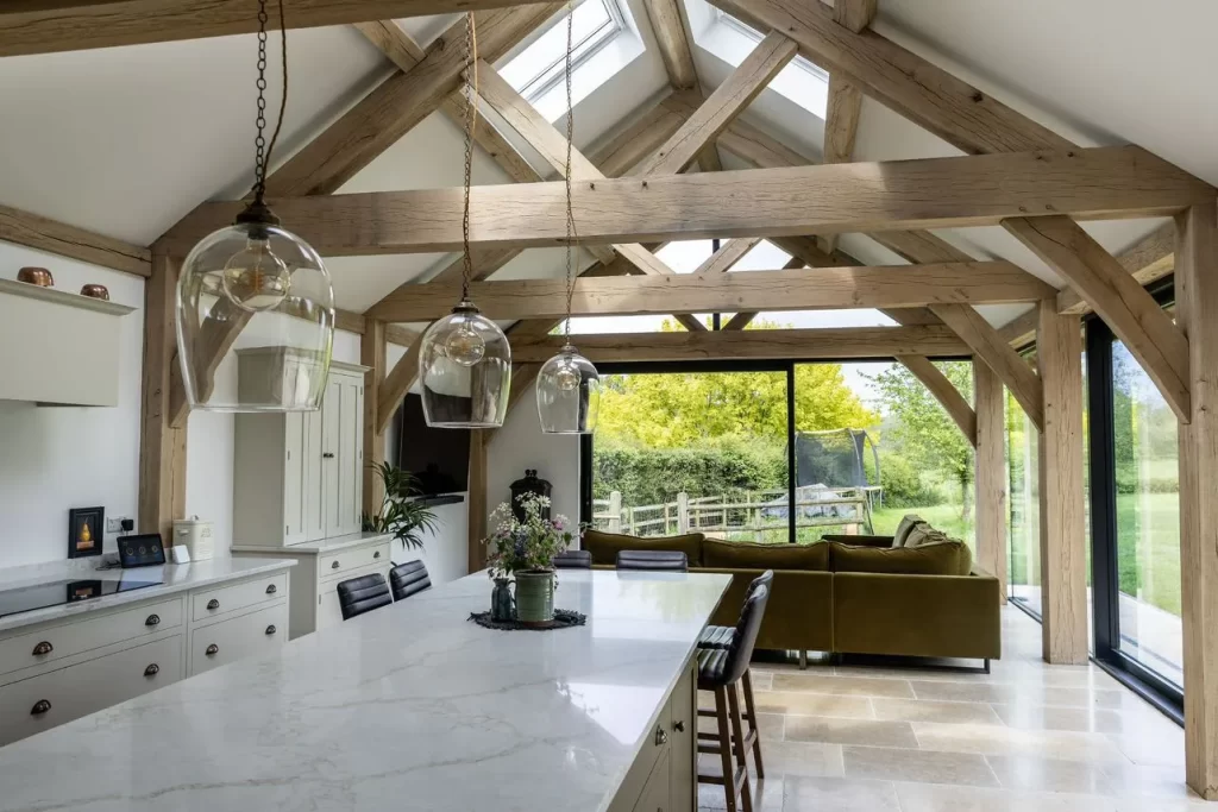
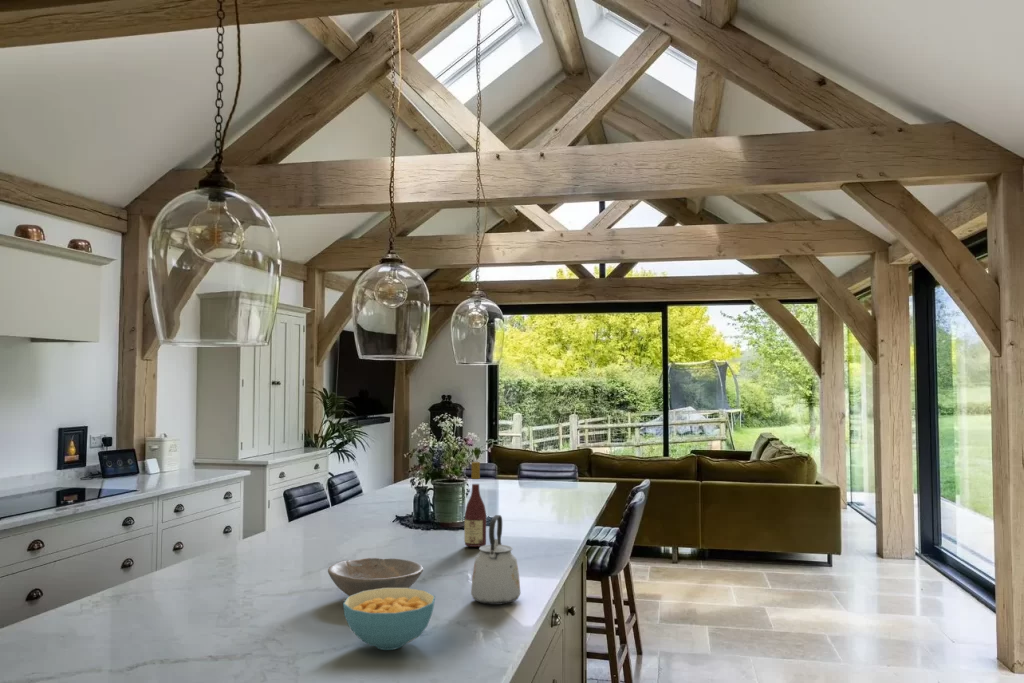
+ bowl (375, 582)
+ cereal bowl (389, 622)
+ wine bottle (475, 504)
+ kettle (497, 556)
